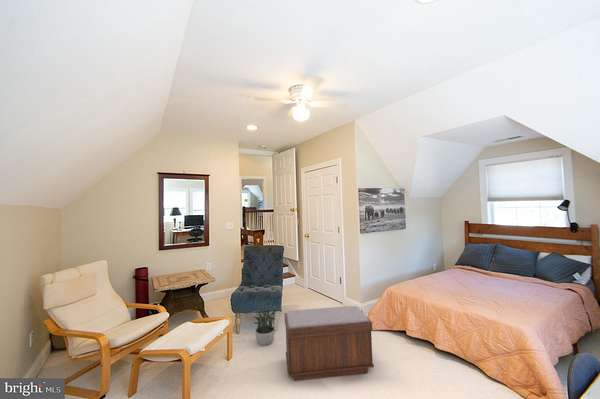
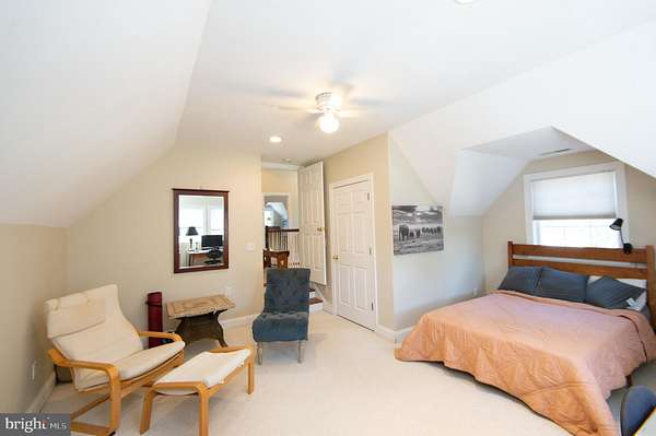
- bench (326, 339)
- potted plant (266, 323)
